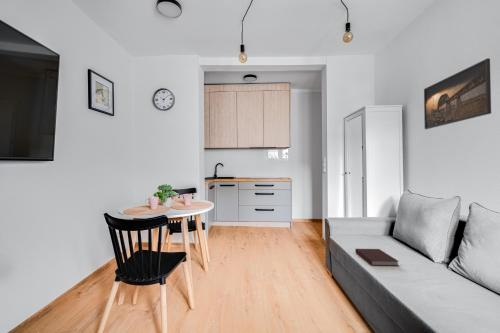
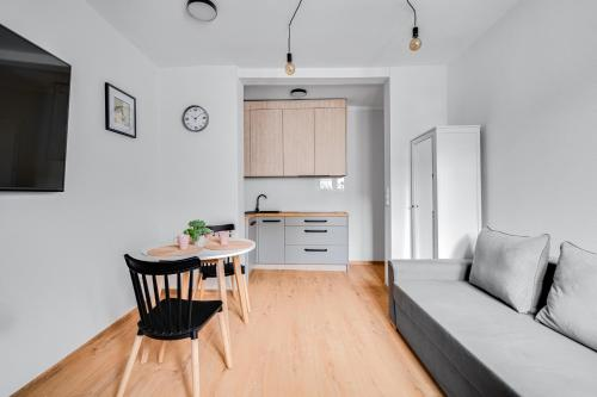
- notebook (375, 256)
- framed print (452, 99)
